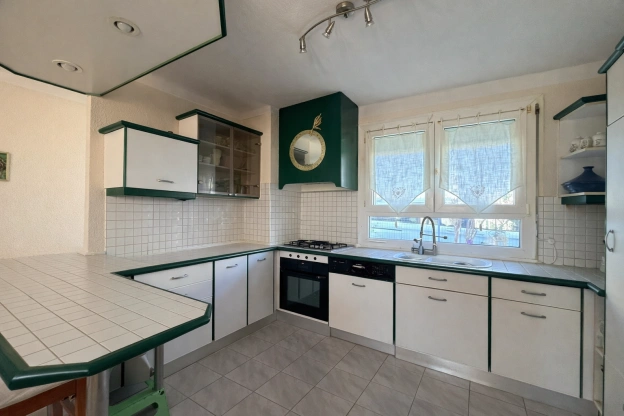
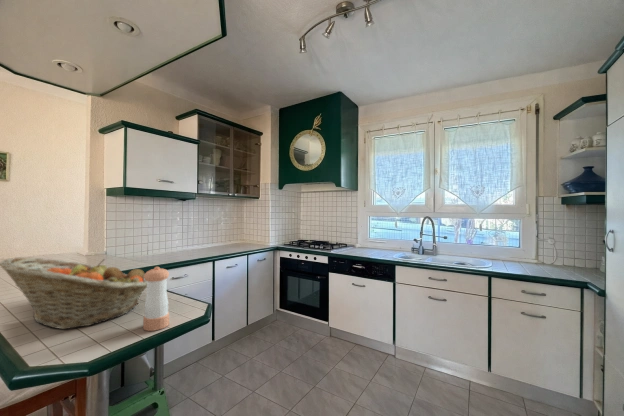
+ pepper shaker (156, 296)
+ fruit basket (82, 283)
